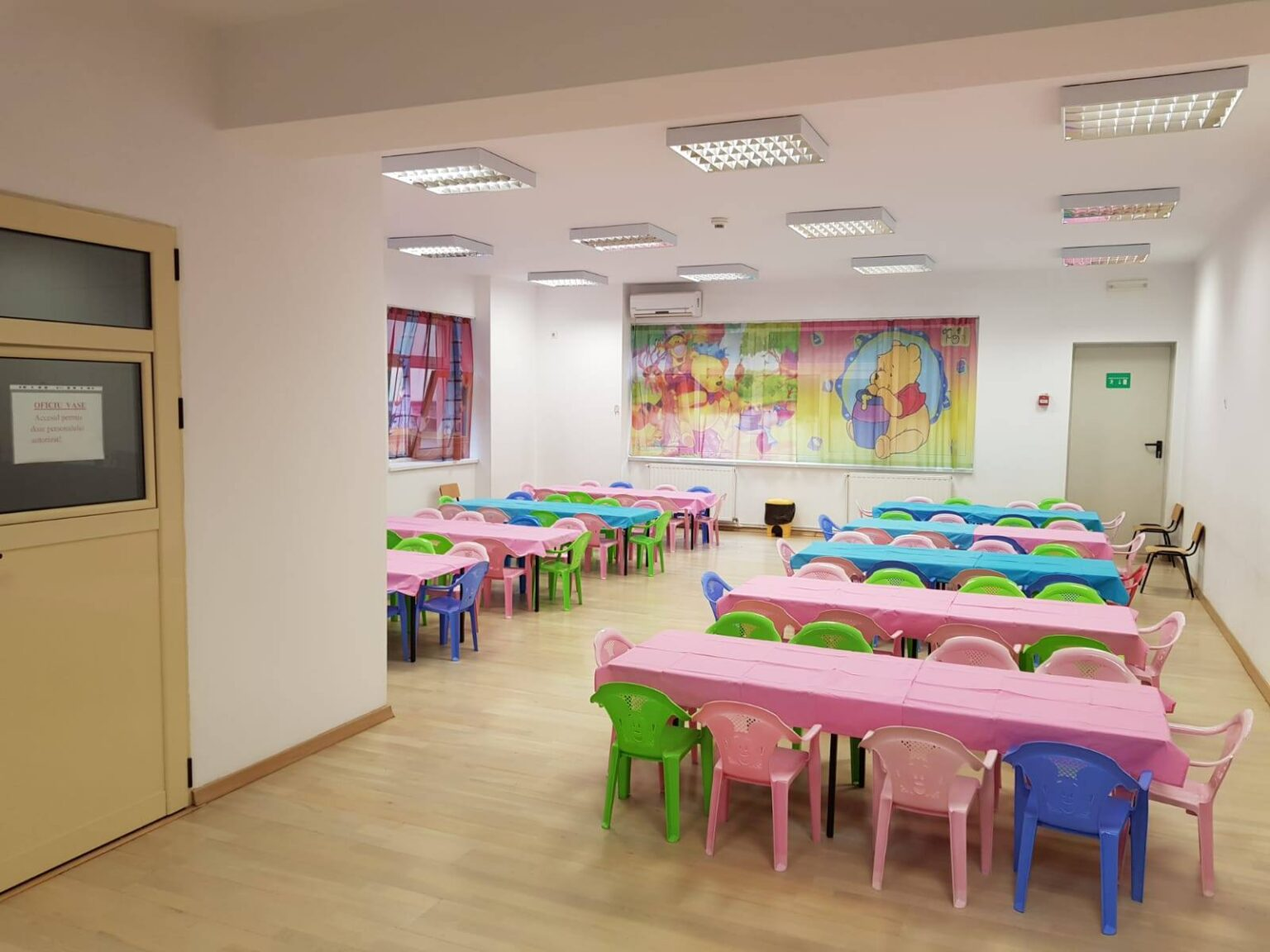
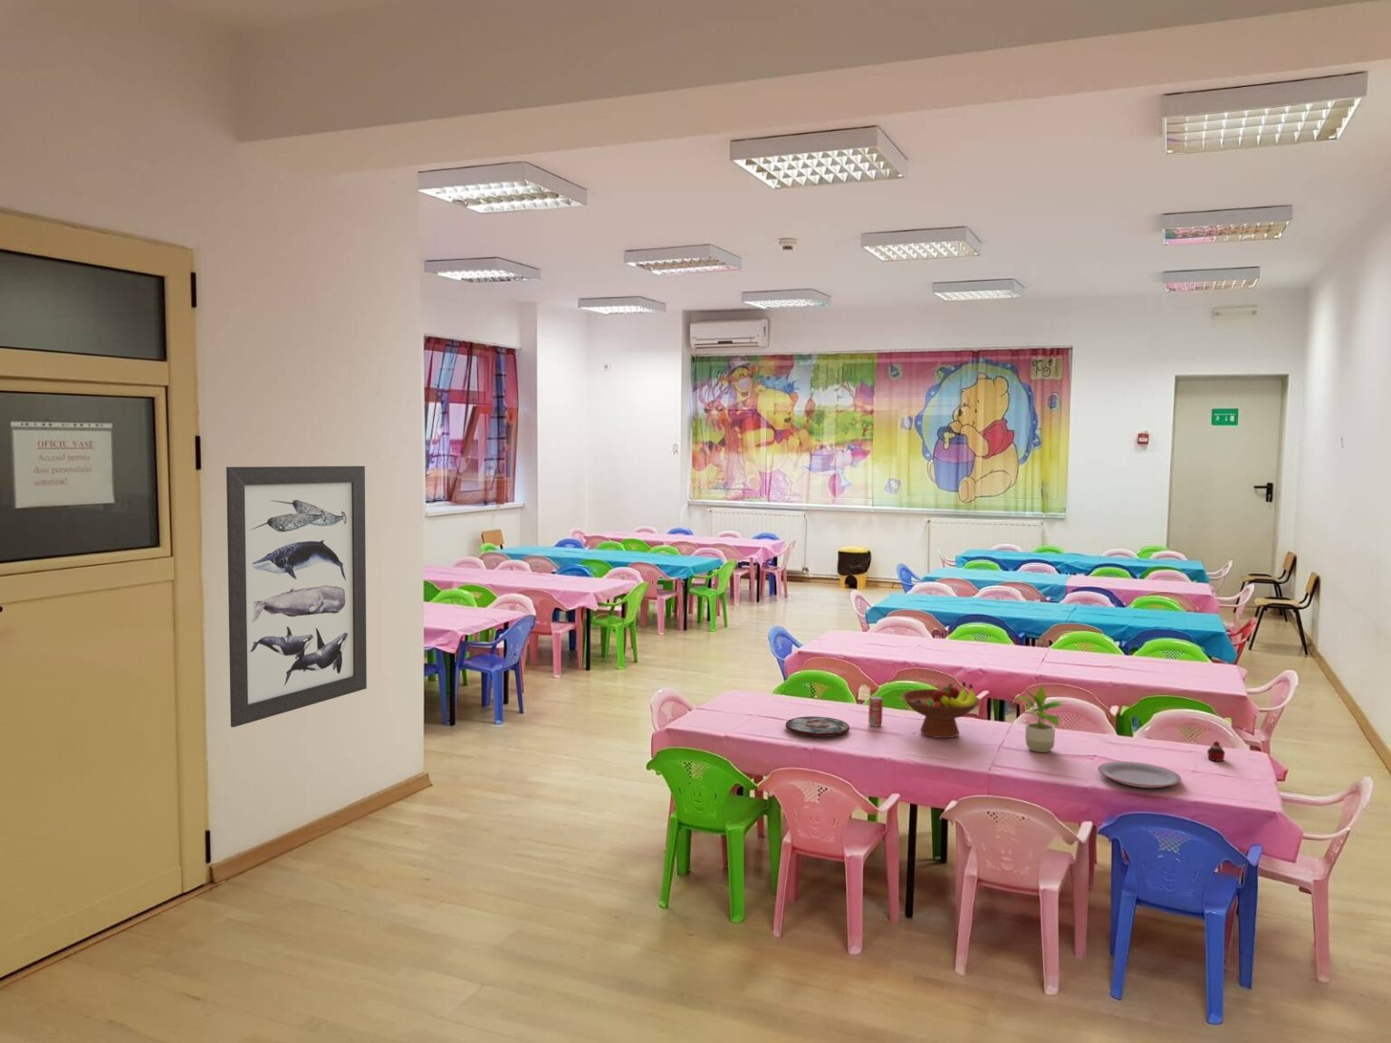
+ potted plant (1038, 720)
+ wall art (302, 587)
+ fruit bowl (940, 708)
+ beverage can (875, 711)
+ cupcake (1216, 749)
+ plate (1138, 776)
+ plate (817, 726)
